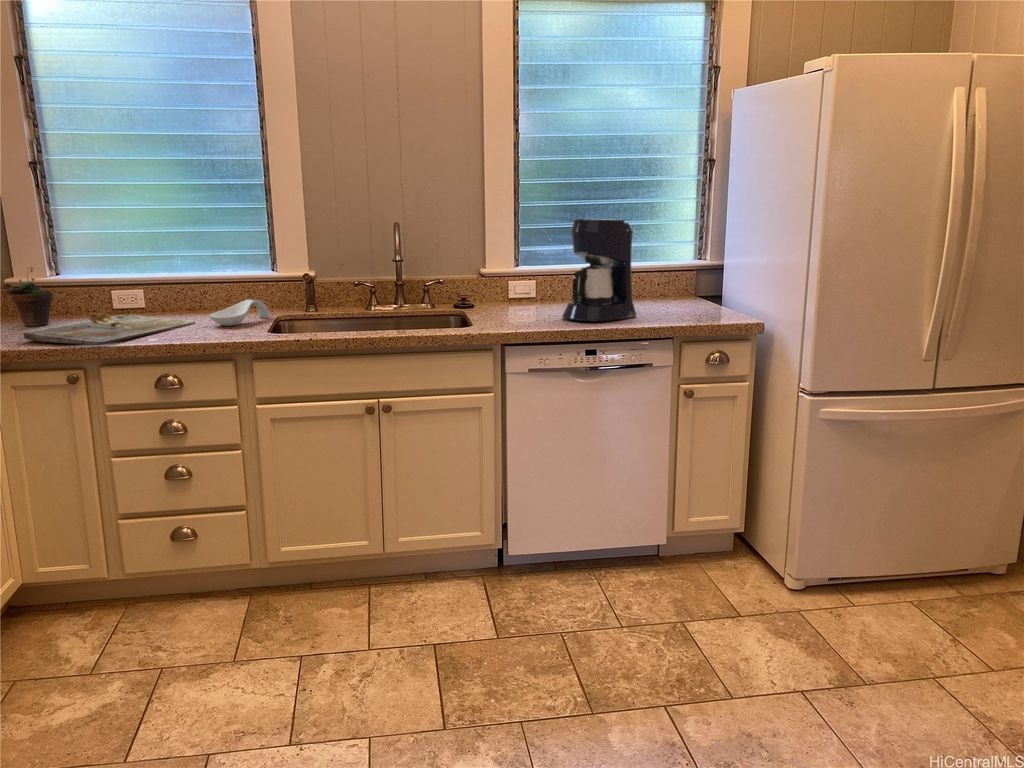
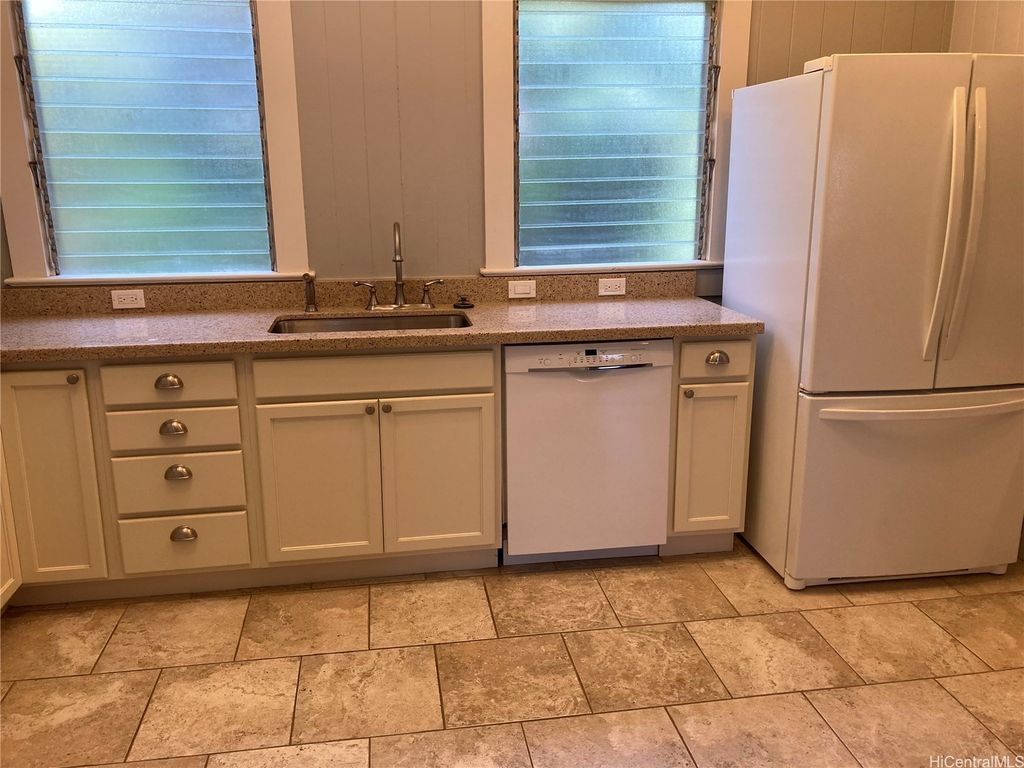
- cutting board (114, 322)
- succulent plant (32, 295)
- coffee maker (600, 268)
- spoon rest (240, 311)
